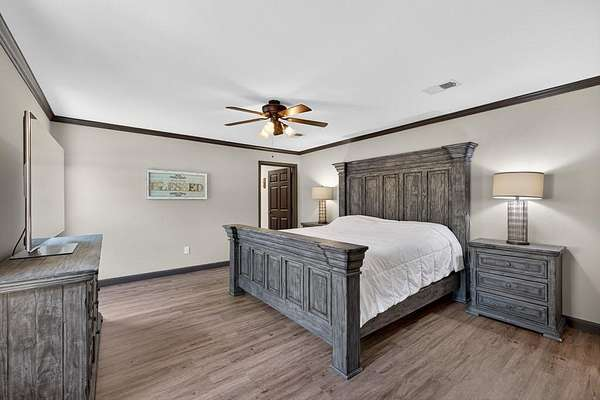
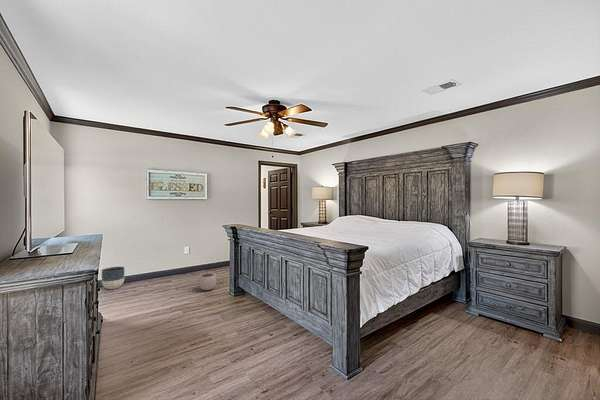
+ plant pot (207, 278)
+ planter (113, 278)
